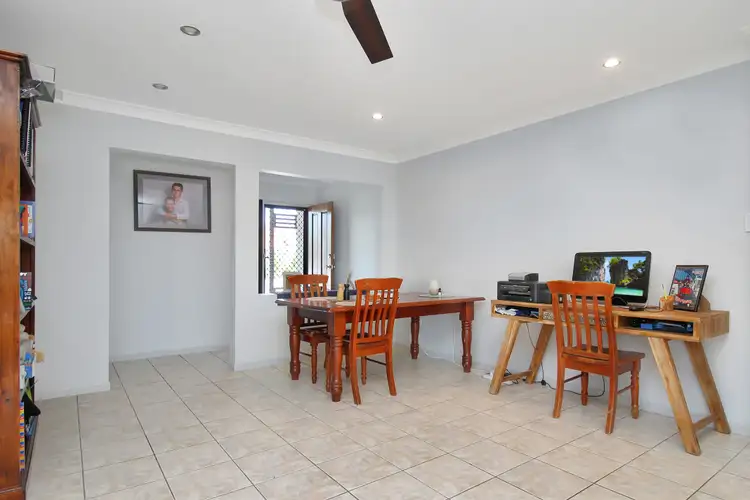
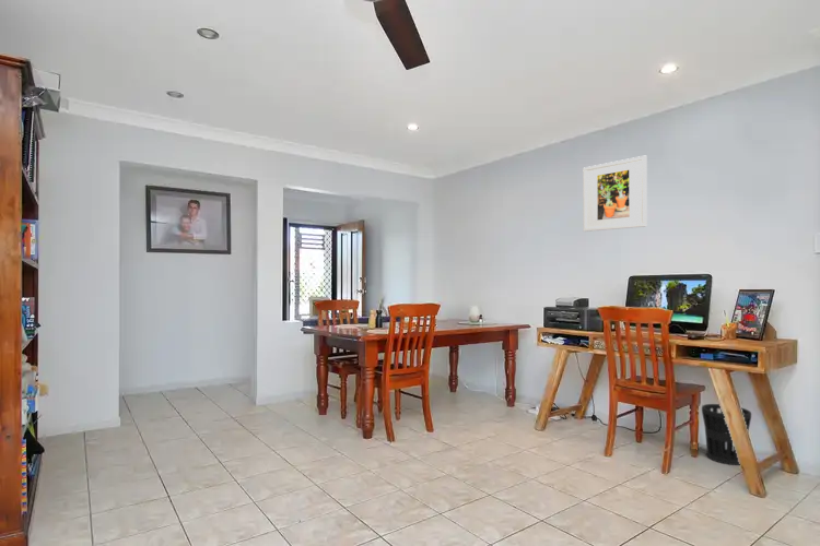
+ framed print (612, 195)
+ wastebasket (726, 434)
